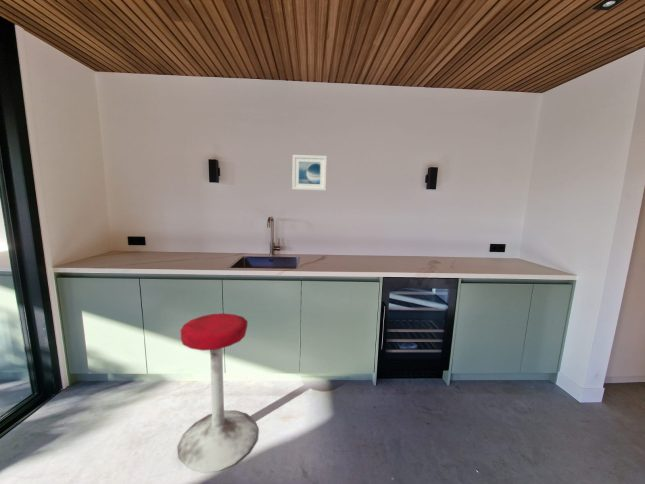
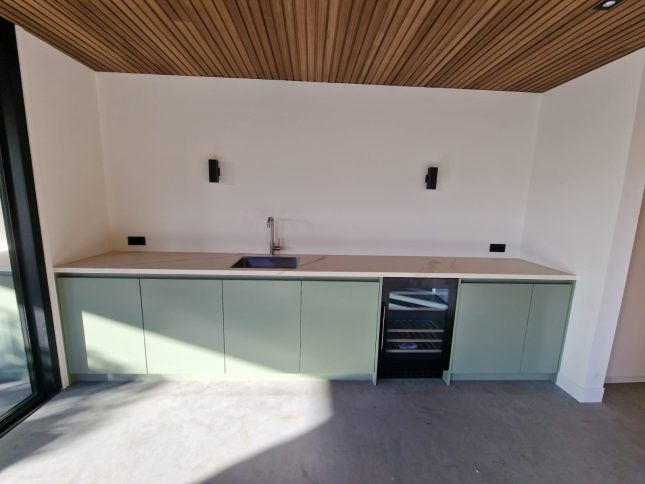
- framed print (309, 172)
- stool (217, 382)
